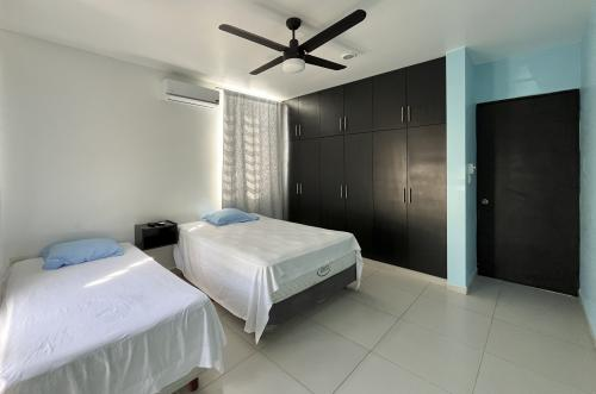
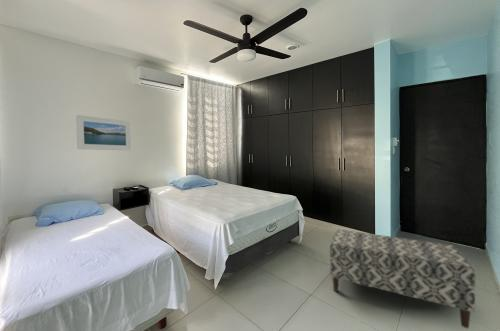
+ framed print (106, 134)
+ bench (390, 269)
